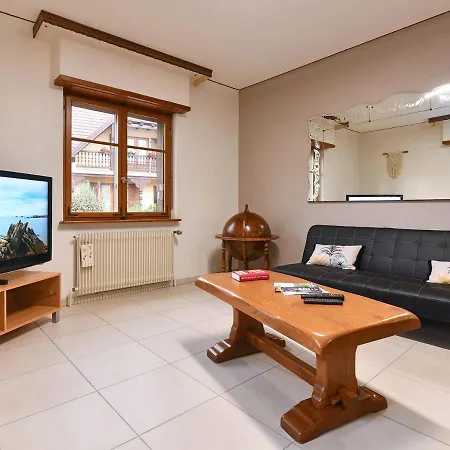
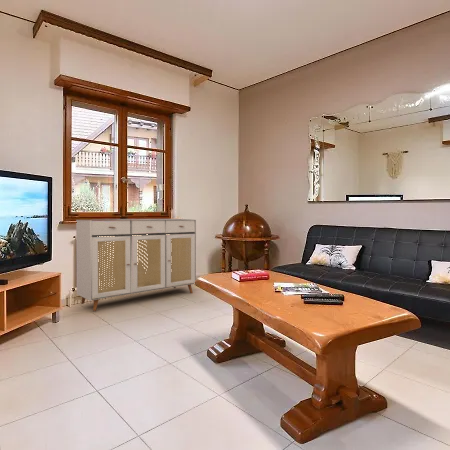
+ sideboard (140, 258)
